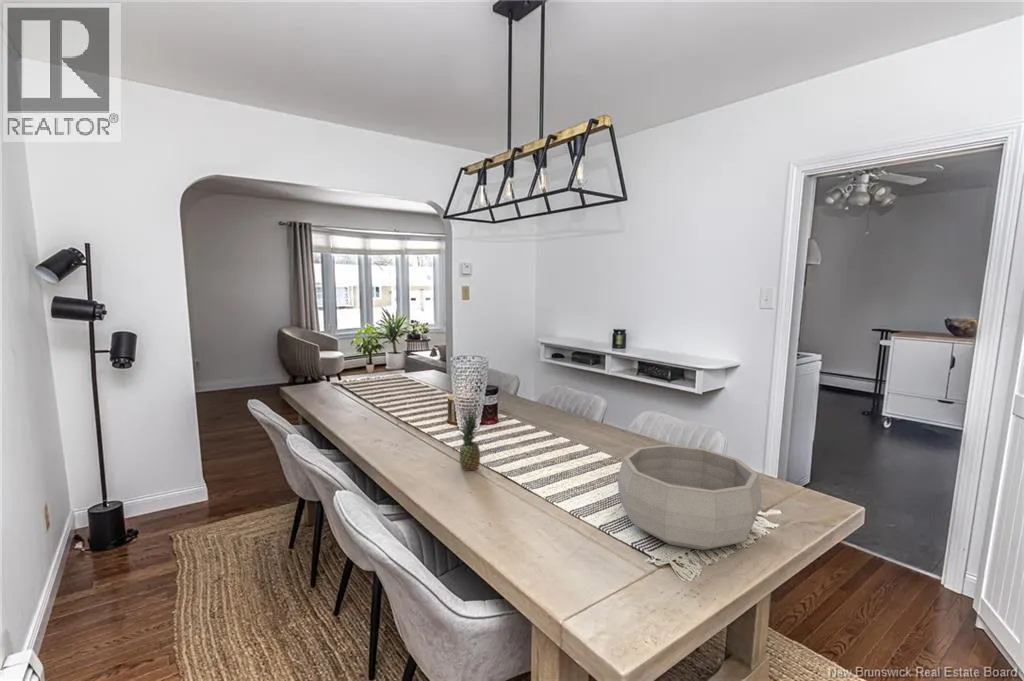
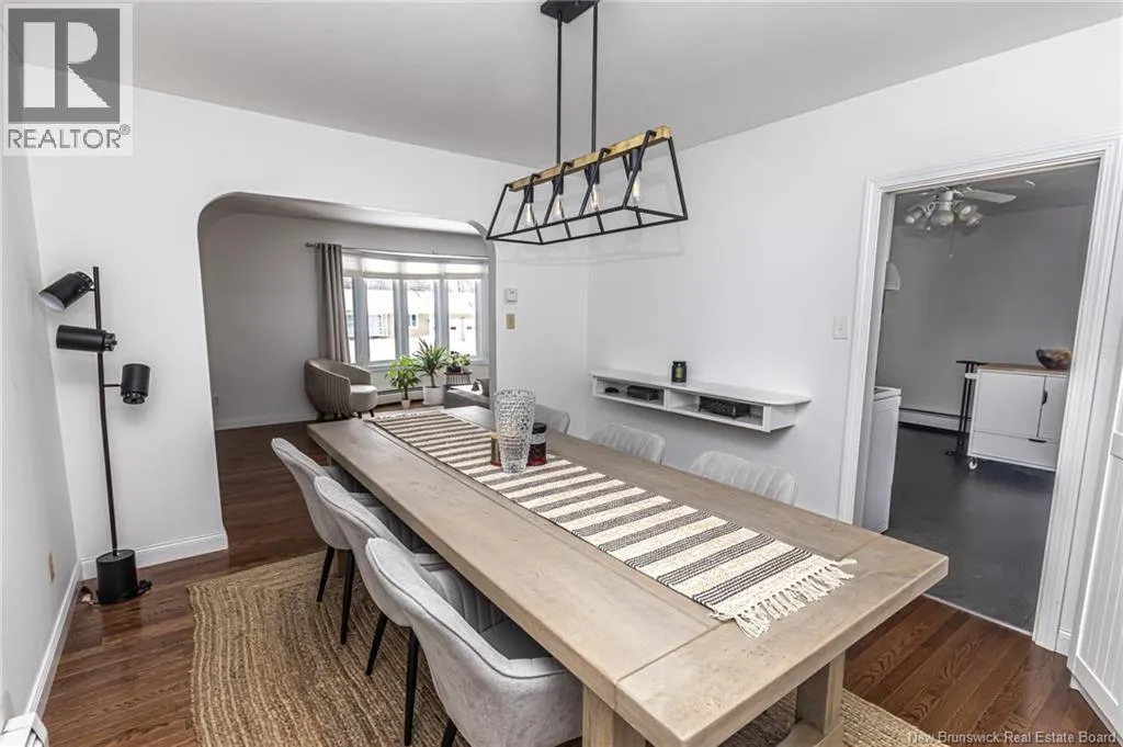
- fruit (469, 439)
- decorative bowl (686, 495)
